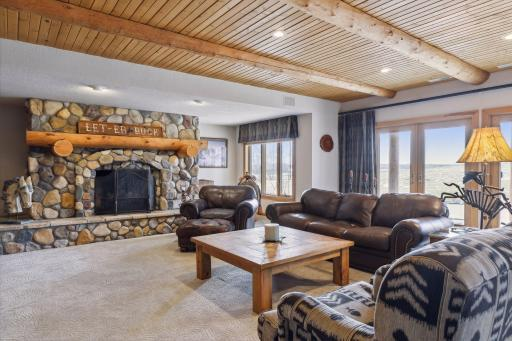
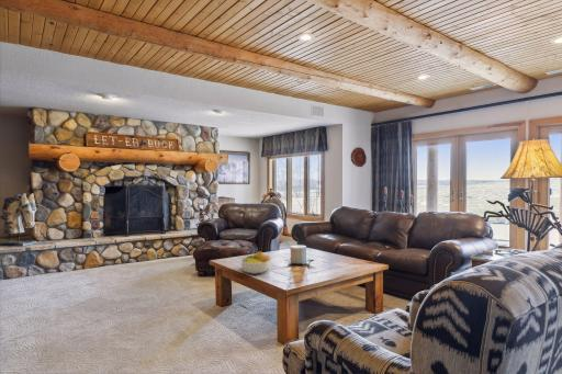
+ fruit bowl (256, 261)
